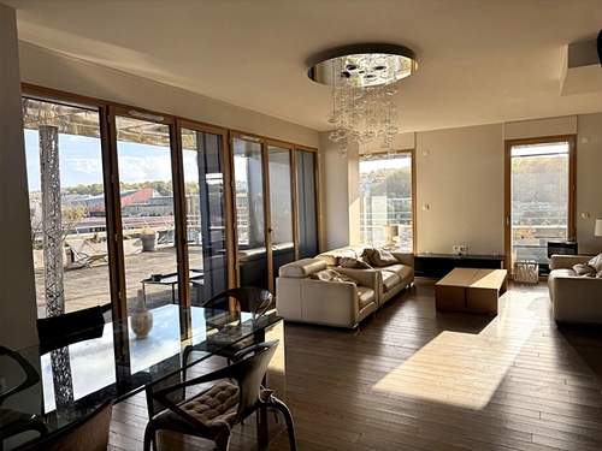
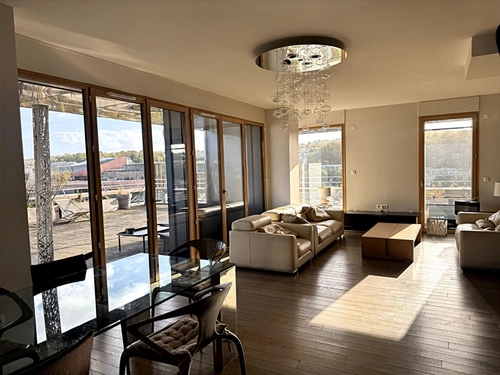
- vase (141, 313)
